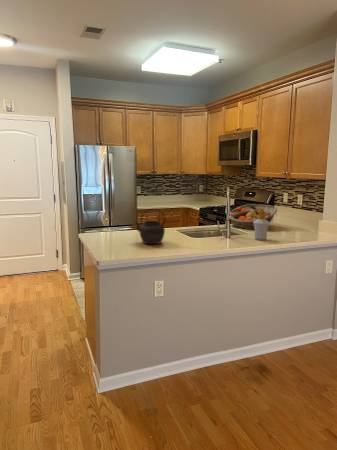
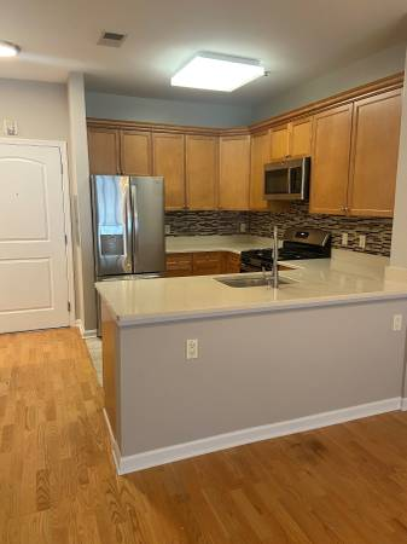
- fruit basket (251, 216)
- soap bottle (261, 223)
- kettle (149, 225)
